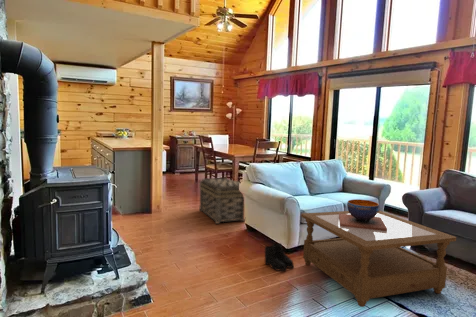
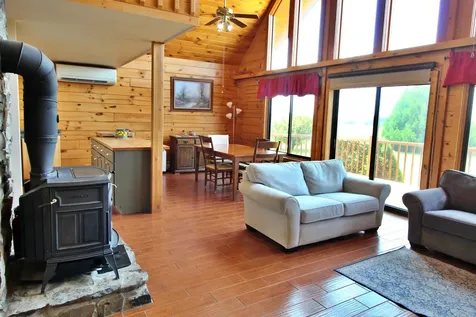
- boots (279, 255)
- decorative bowl (361, 212)
- coffee table (369, 250)
- basket (223, 196)
